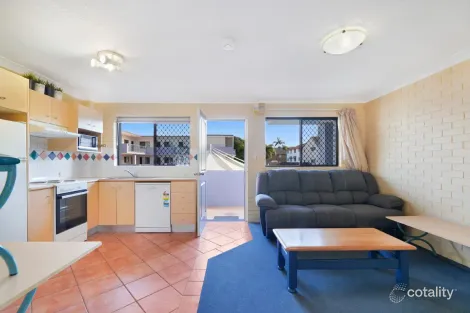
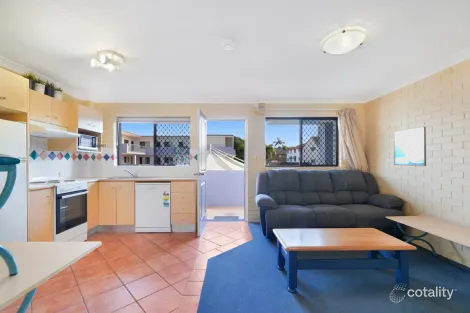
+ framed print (408, 147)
